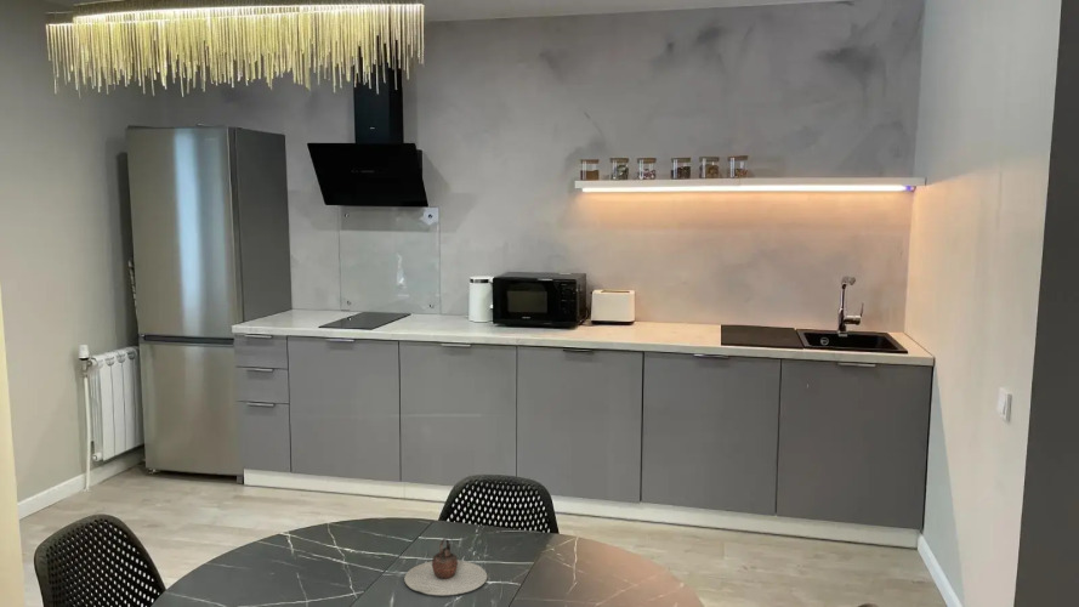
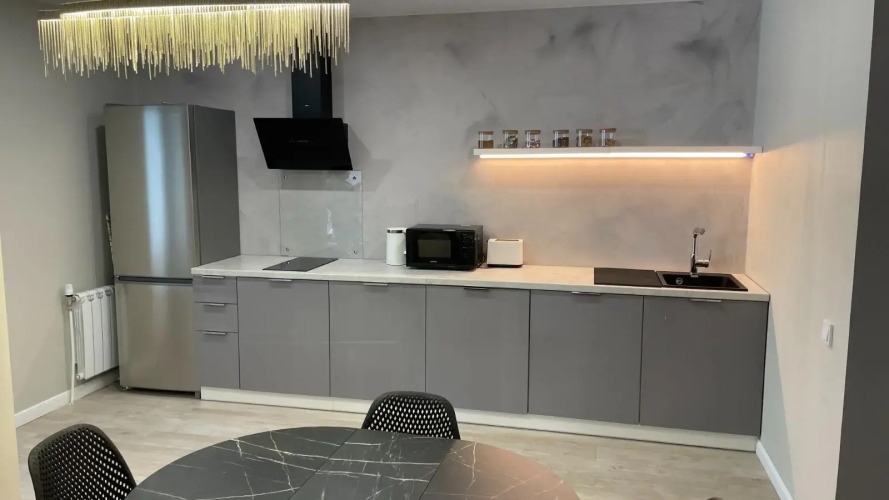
- teapot (445, 560)
